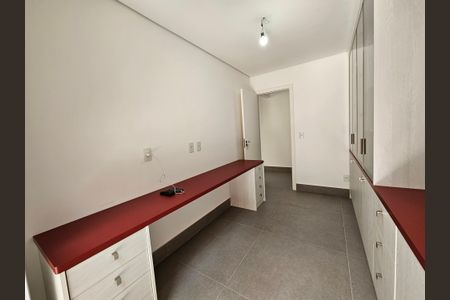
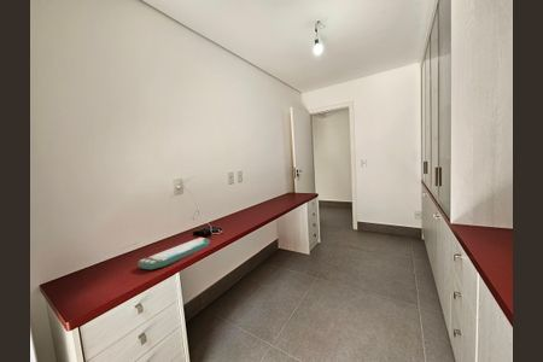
+ computer keyboard (180, 251)
